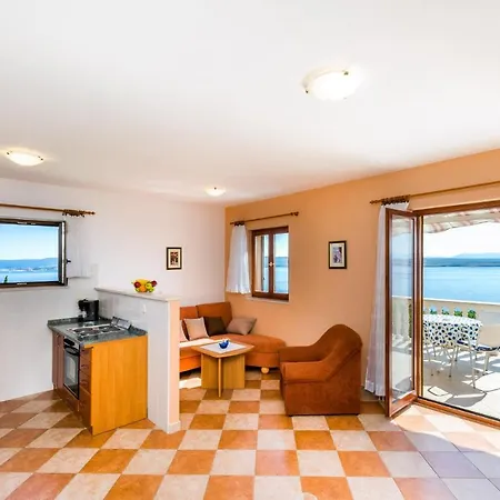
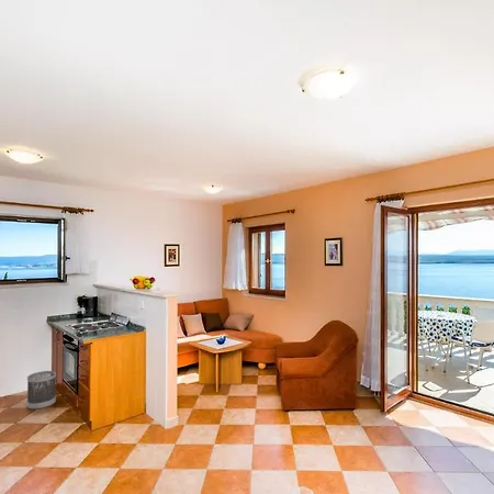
+ wastebasket (42, 389)
